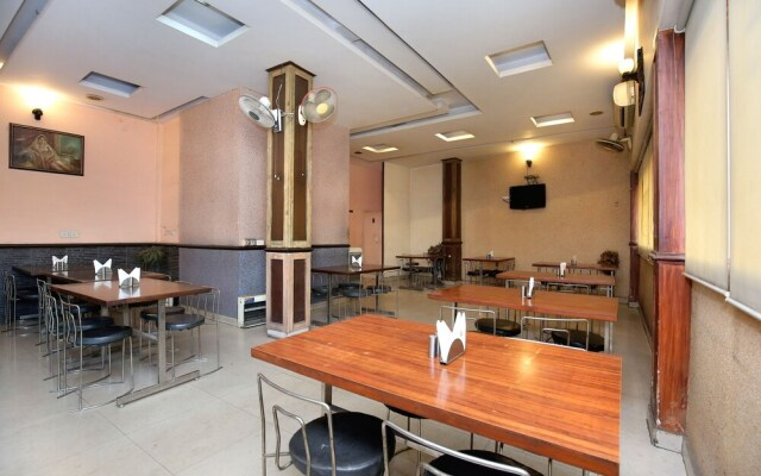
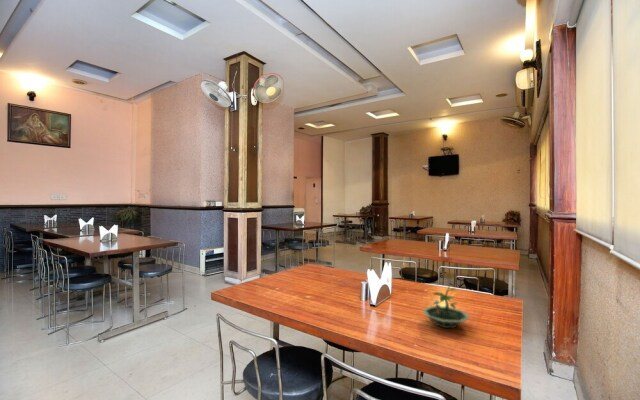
+ terrarium (447, 289)
